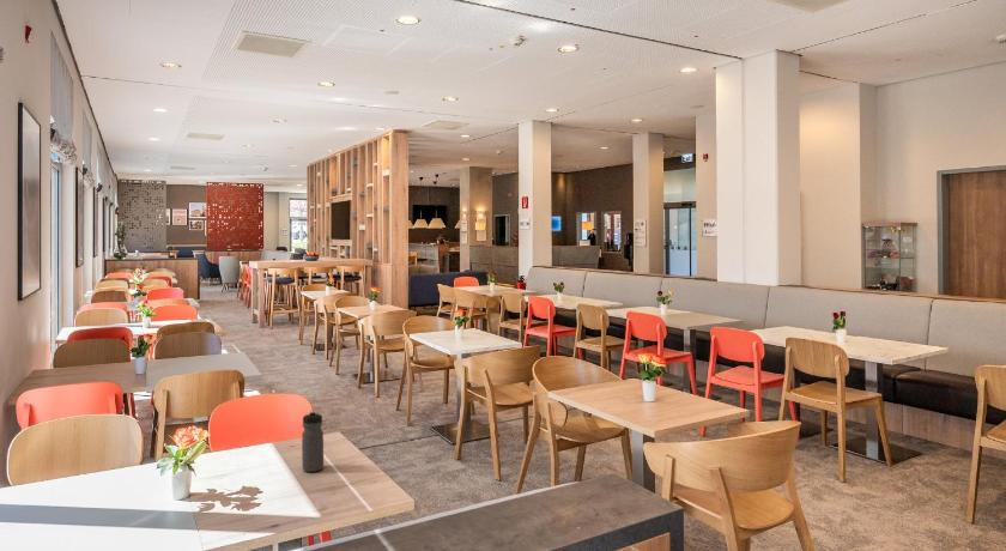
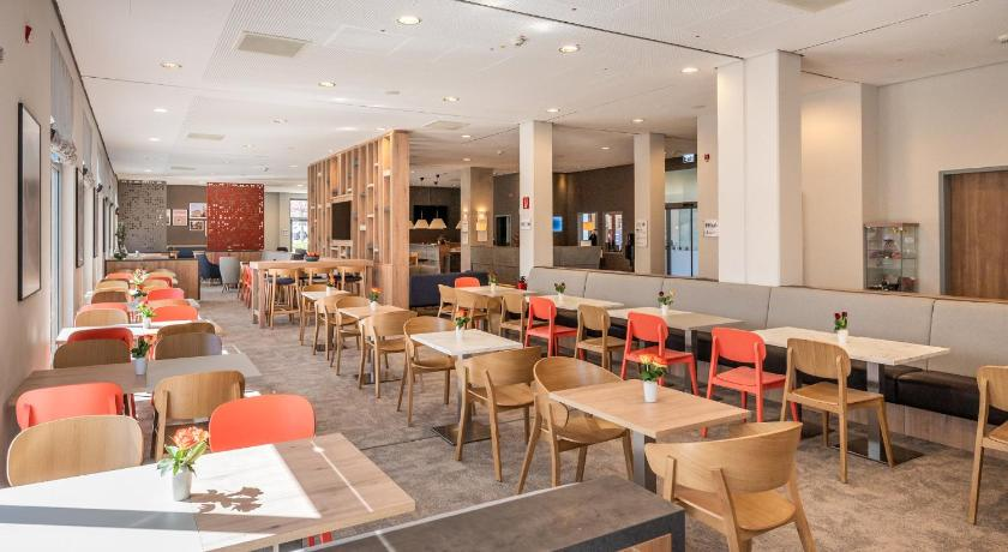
- water bottle (313, 440)
